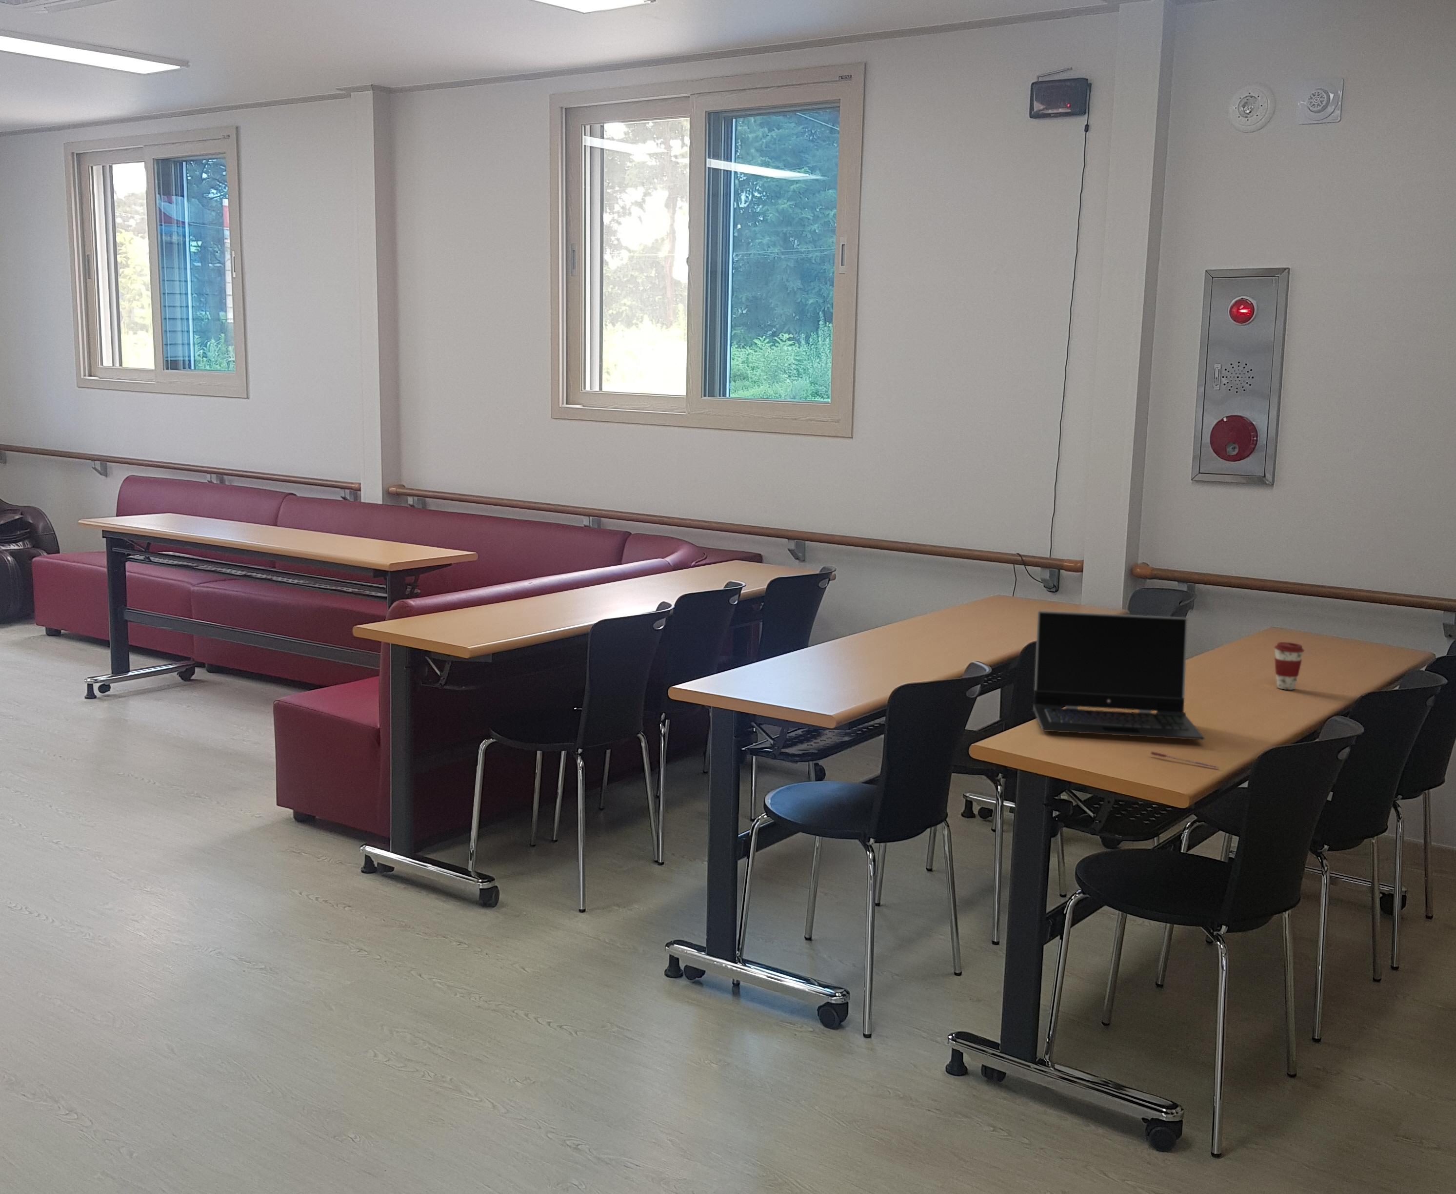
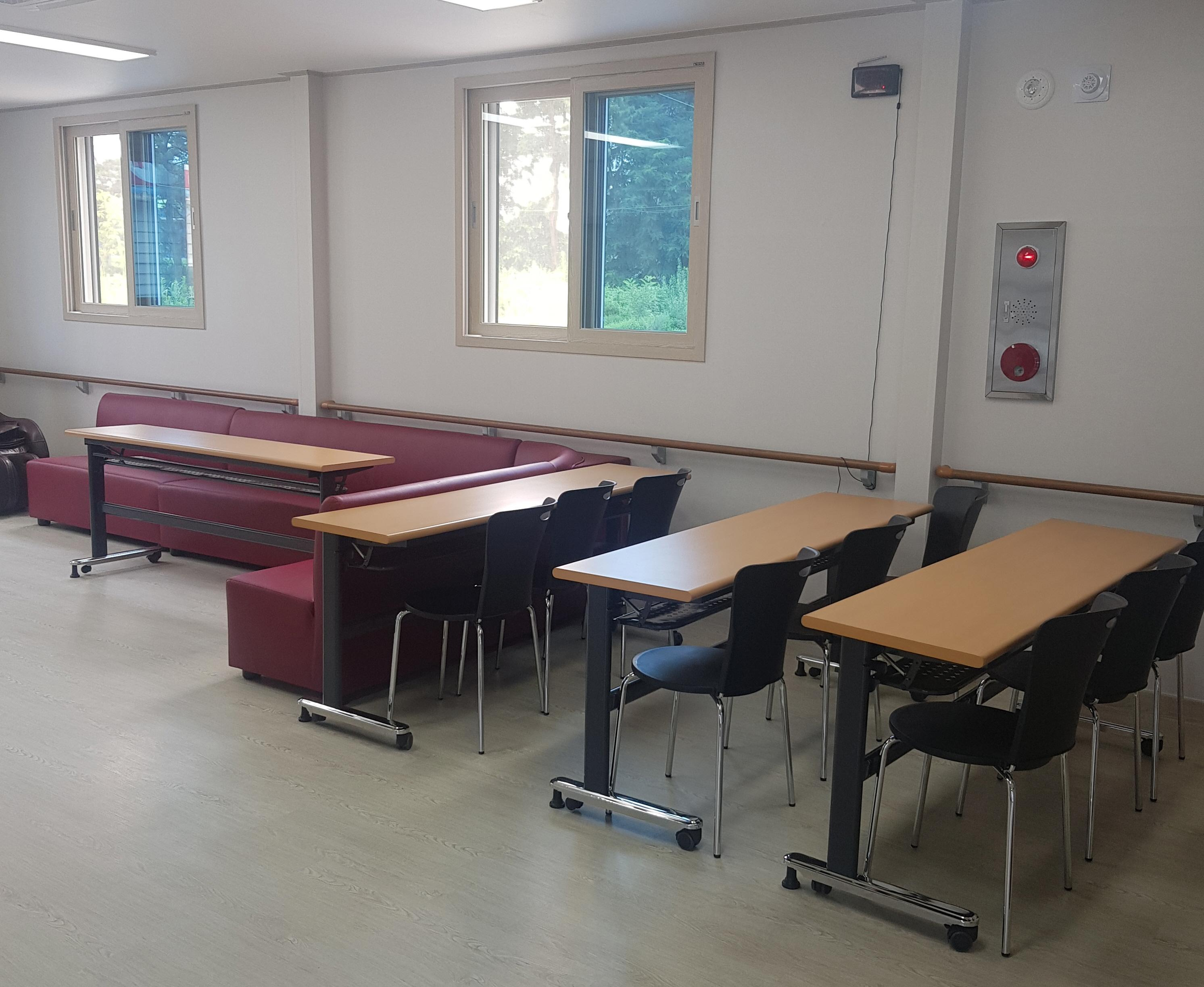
- pen (1185, 760)
- coffee cup (1287, 665)
- laptop computer (1117, 675)
